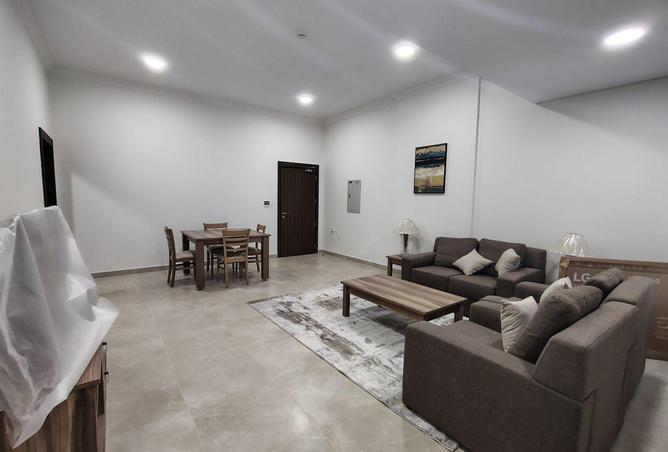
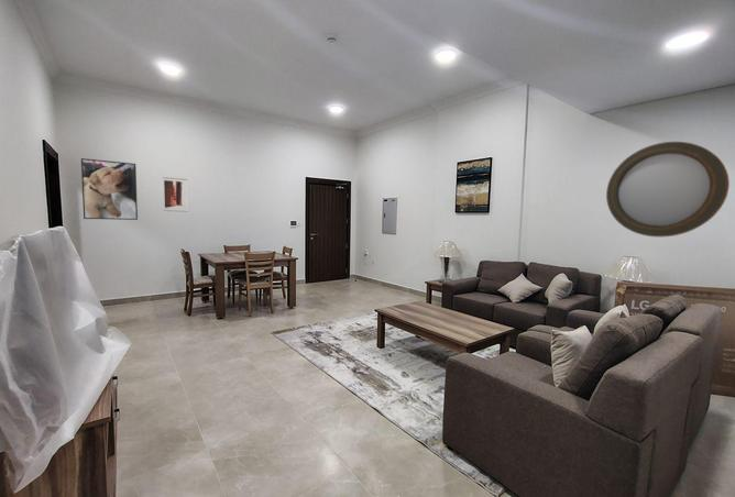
+ home mirror (660, 189)
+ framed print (110, 190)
+ wall art (175, 195)
